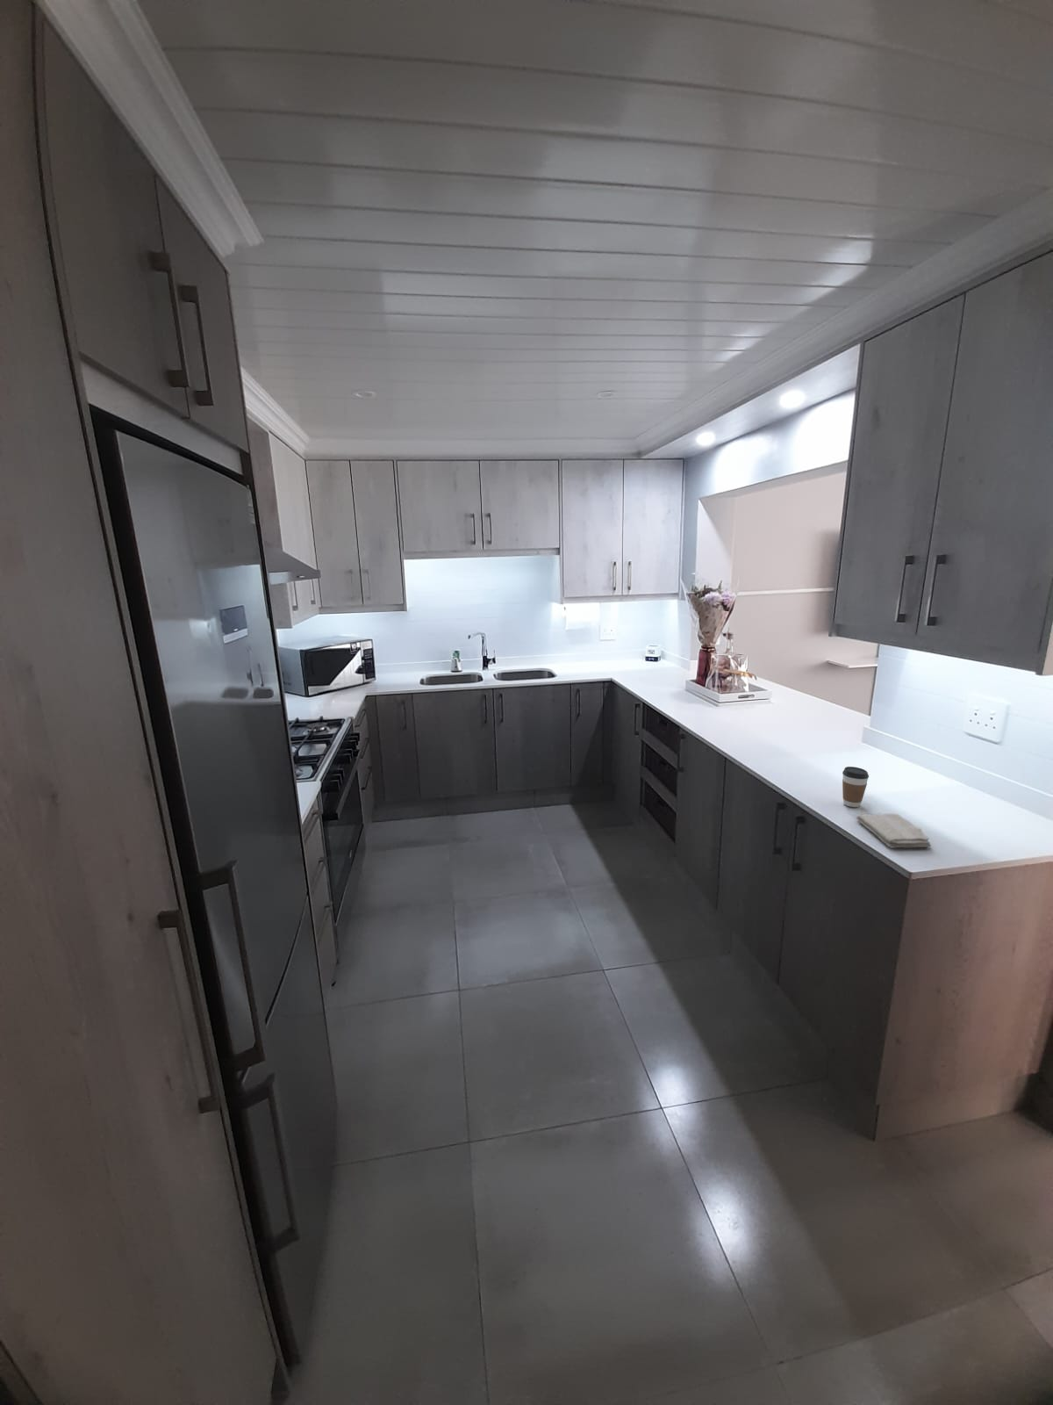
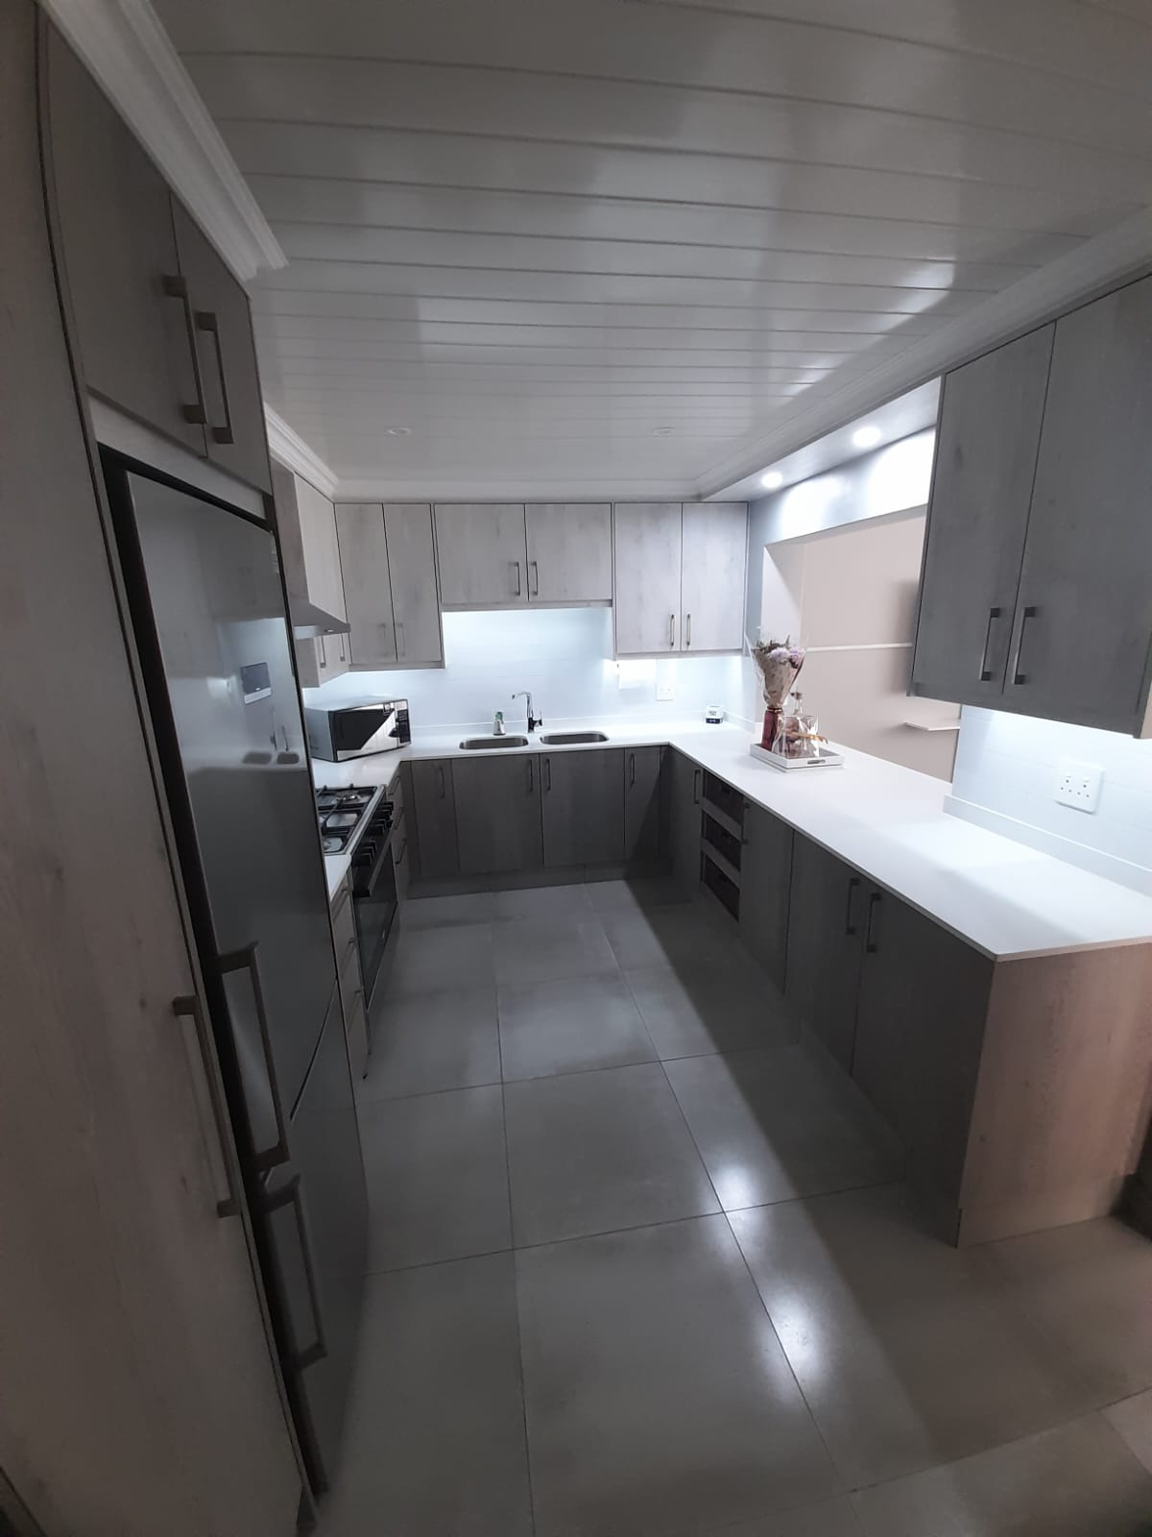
- coffee cup (854, 787)
- washcloth (893, 829)
